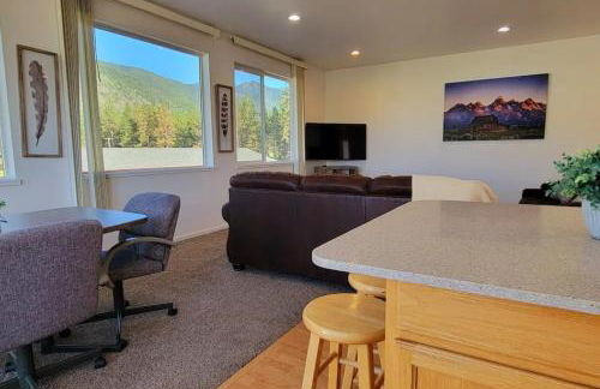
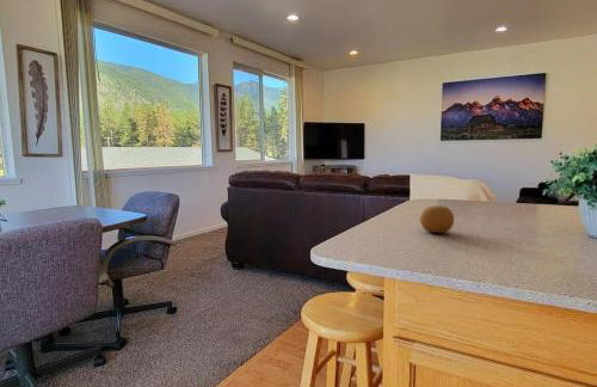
+ fruit (436, 219)
